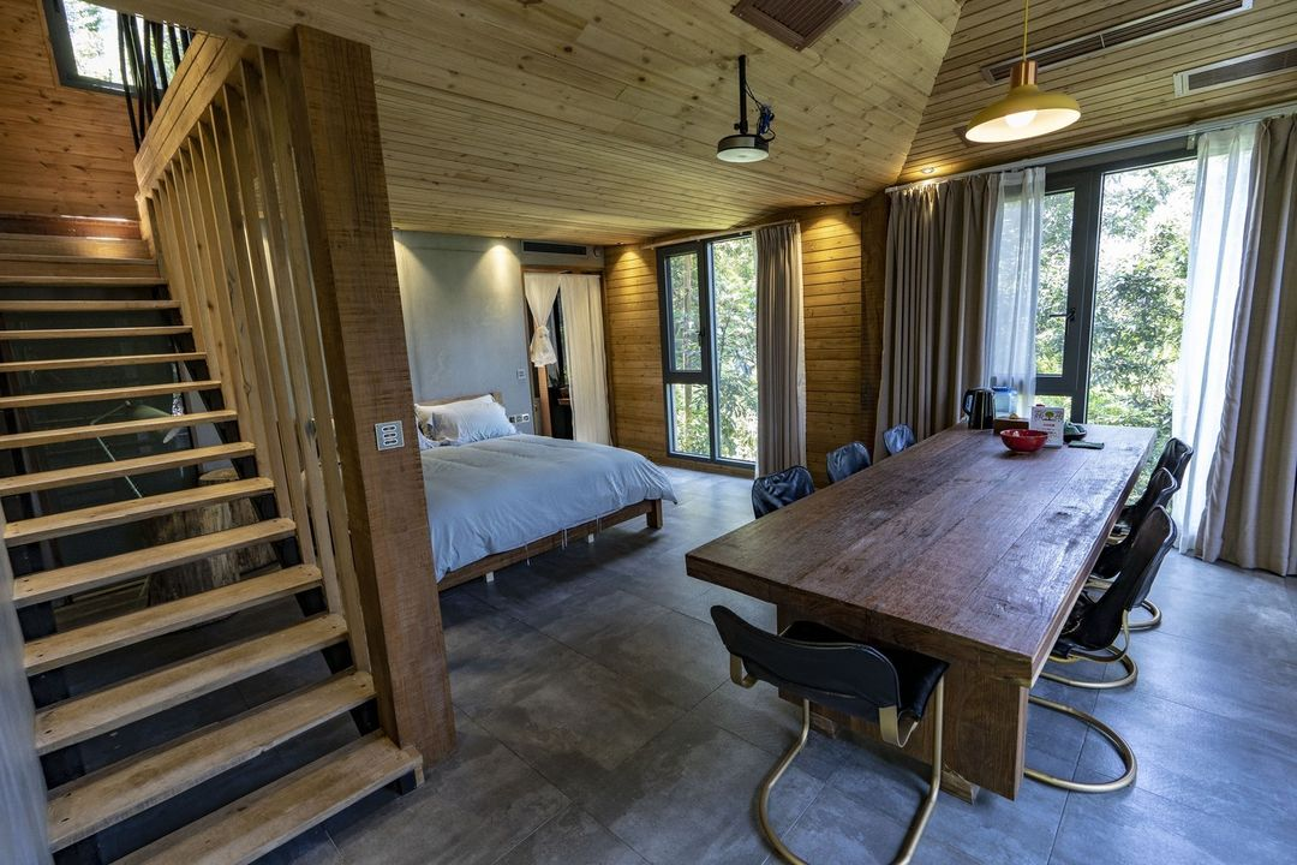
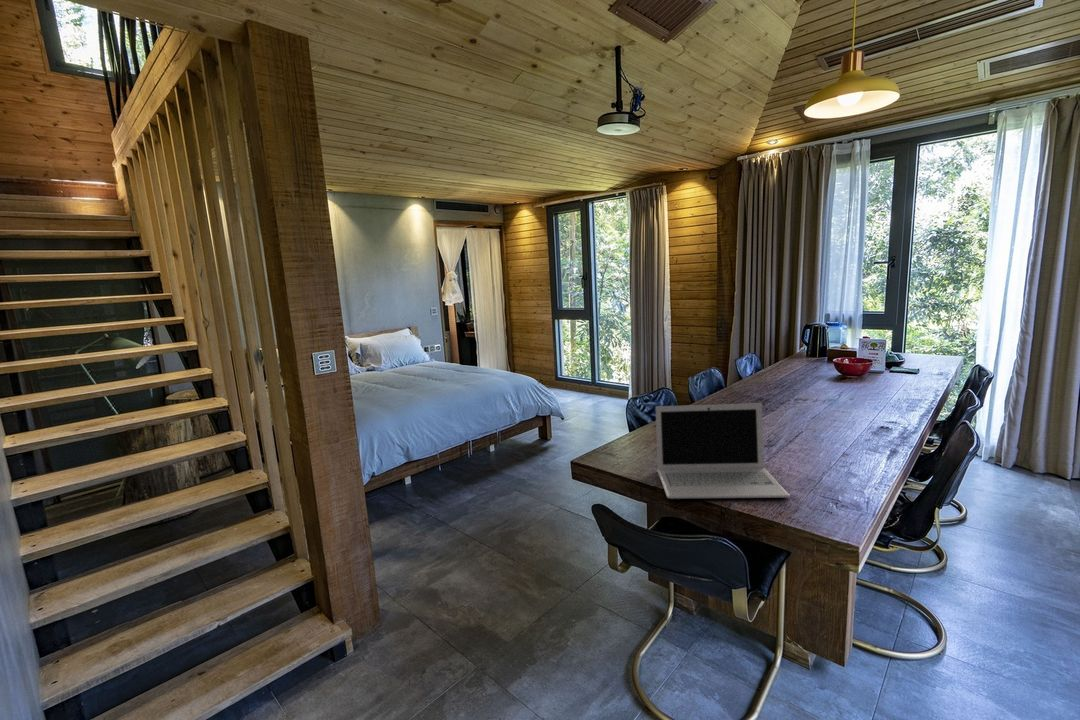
+ laptop (717, 448)
